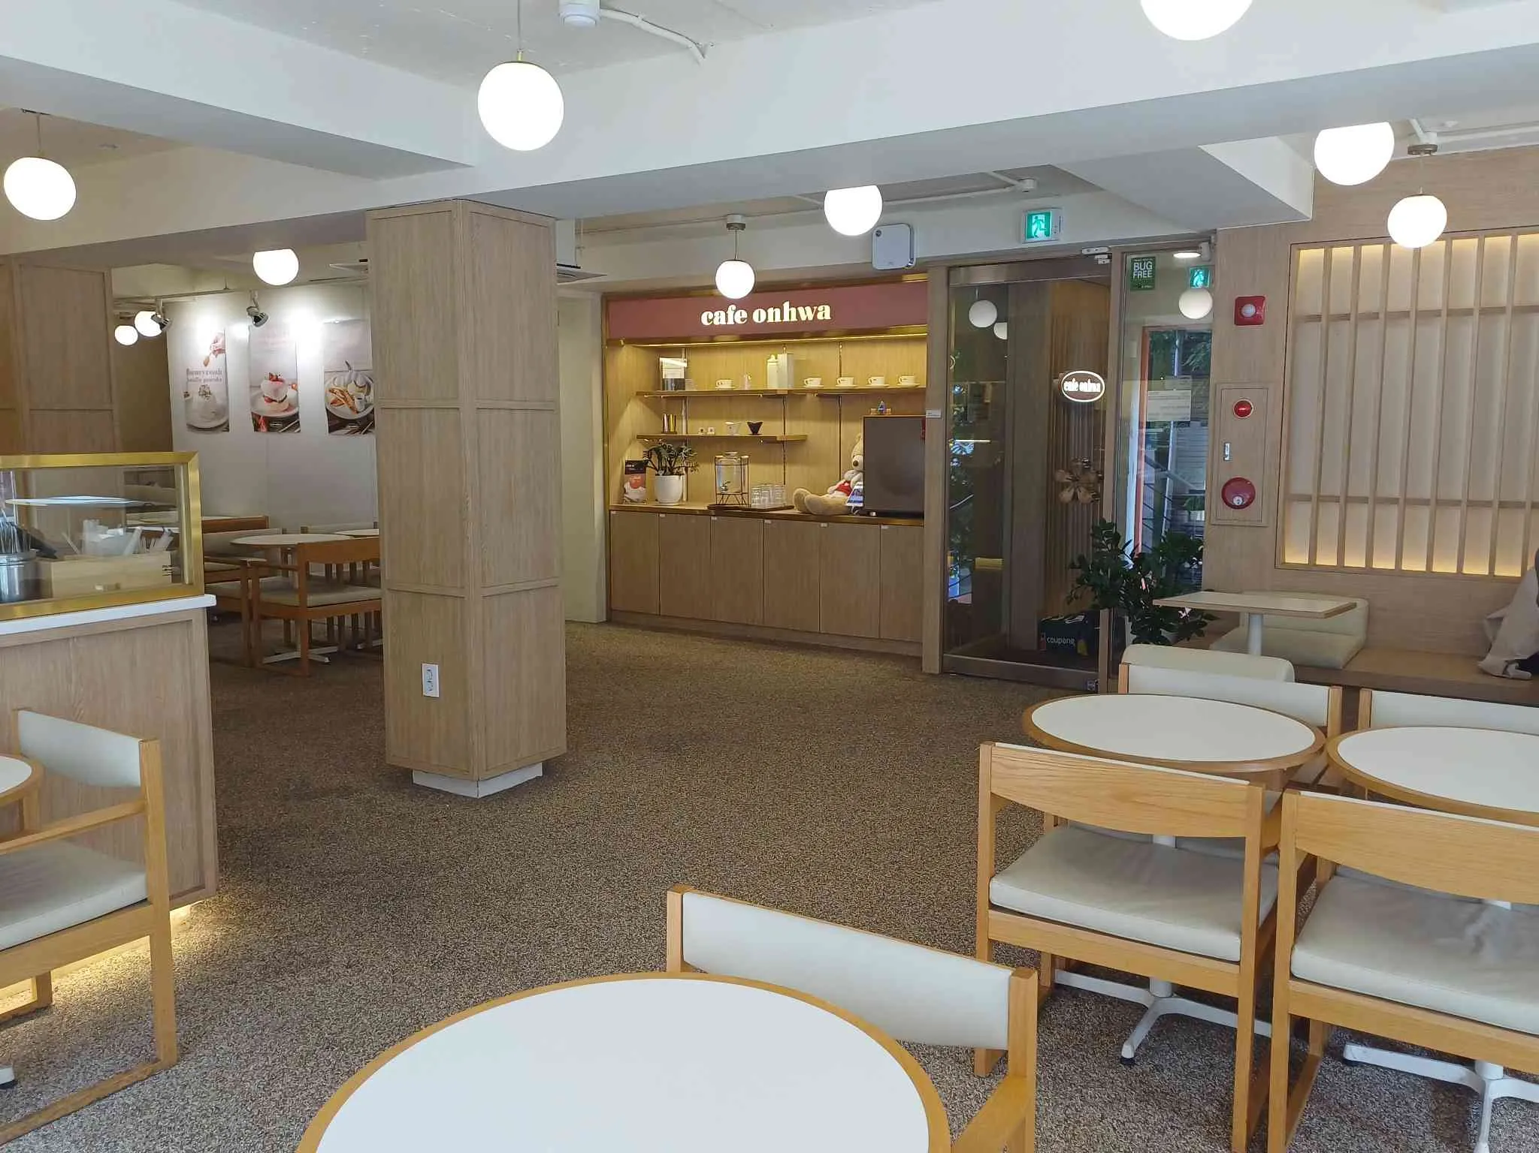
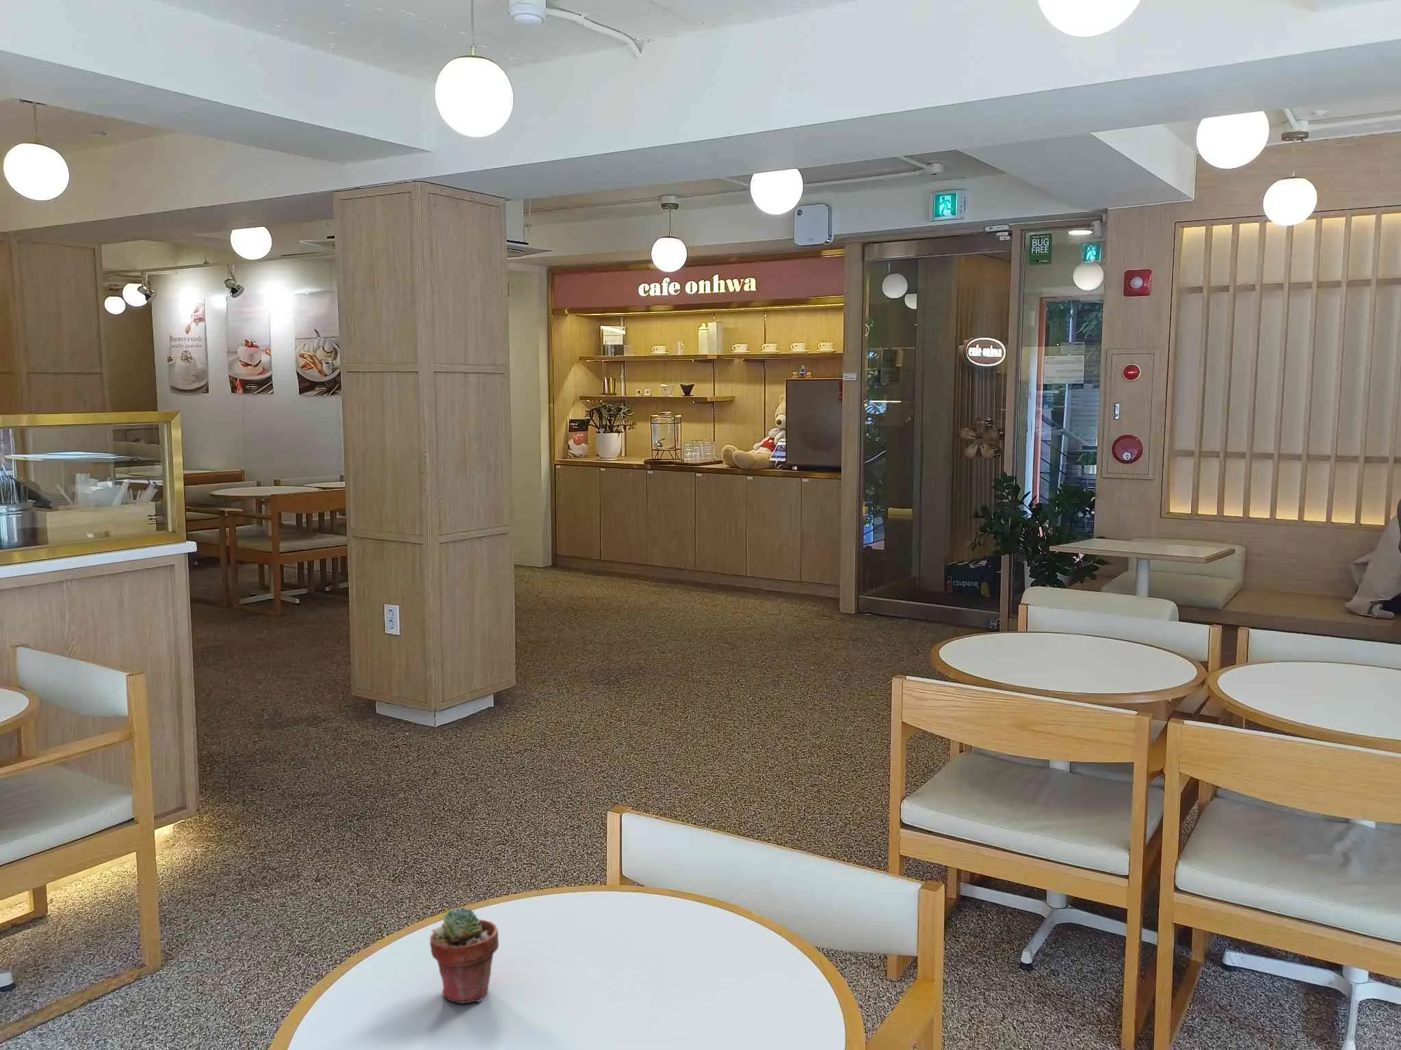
+ potted succulent (464, 951)
